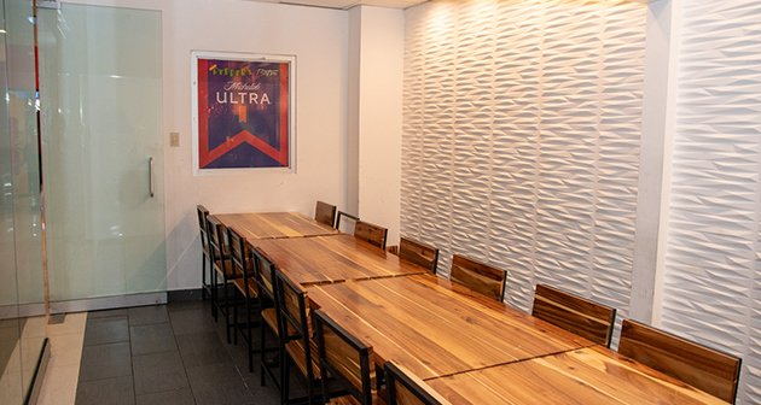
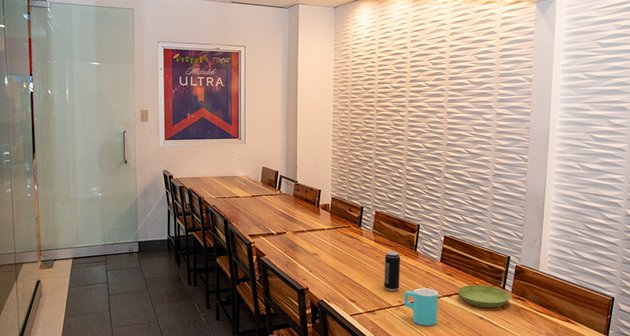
+ saucer (483, 296)
+ beverage can (392, 271)
+ cup (422, 305)
